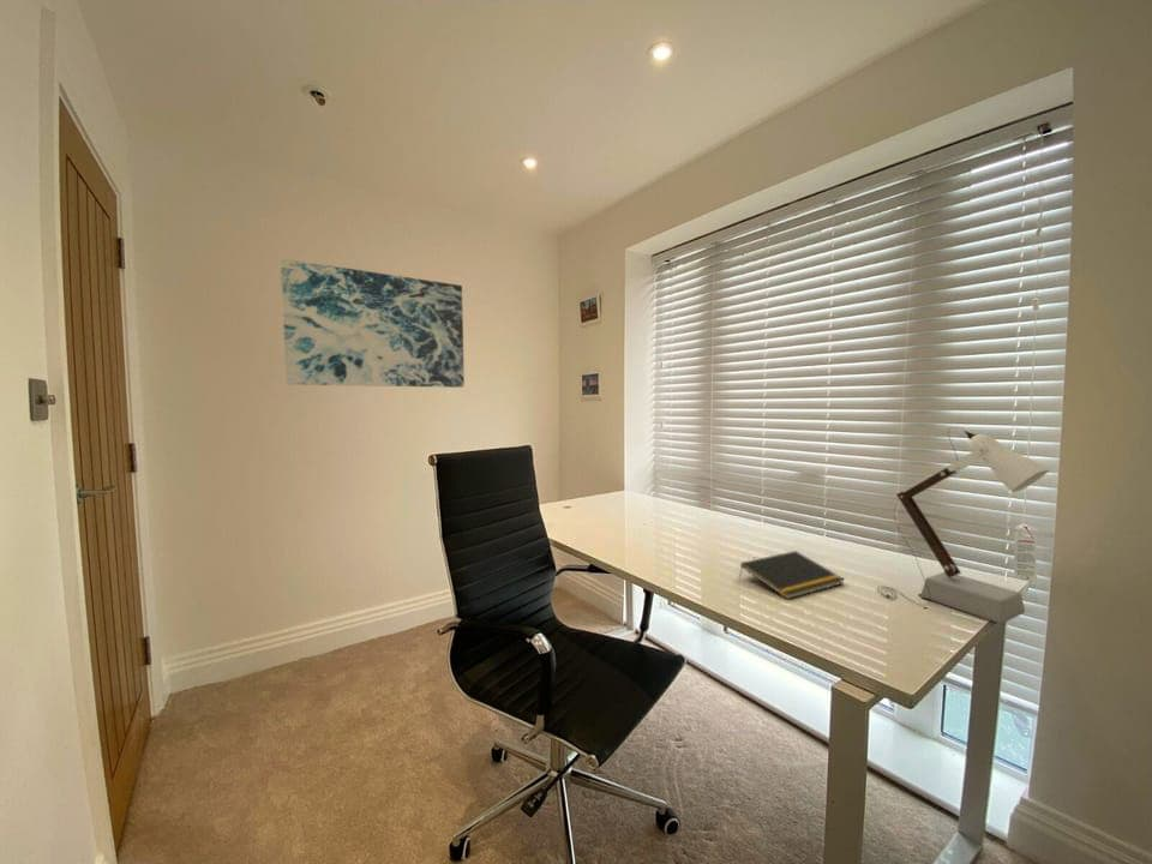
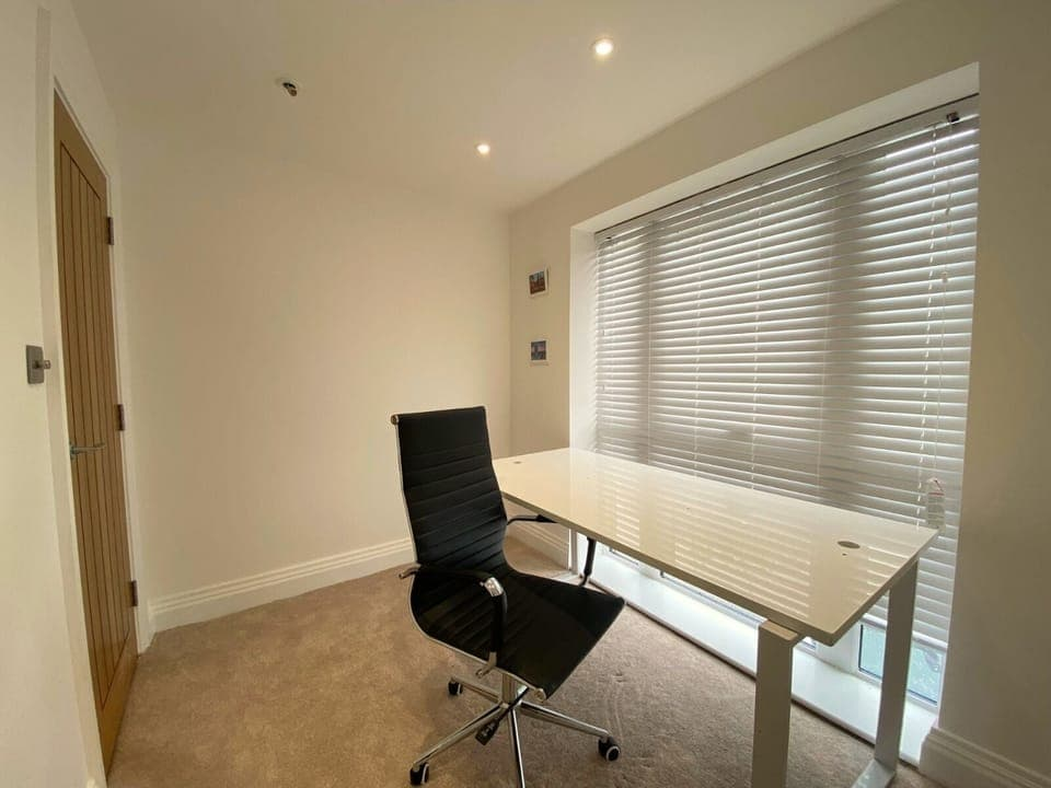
- wall art (382, 330)
- desk lamp (931, 527)
- notepad (791, 572)
